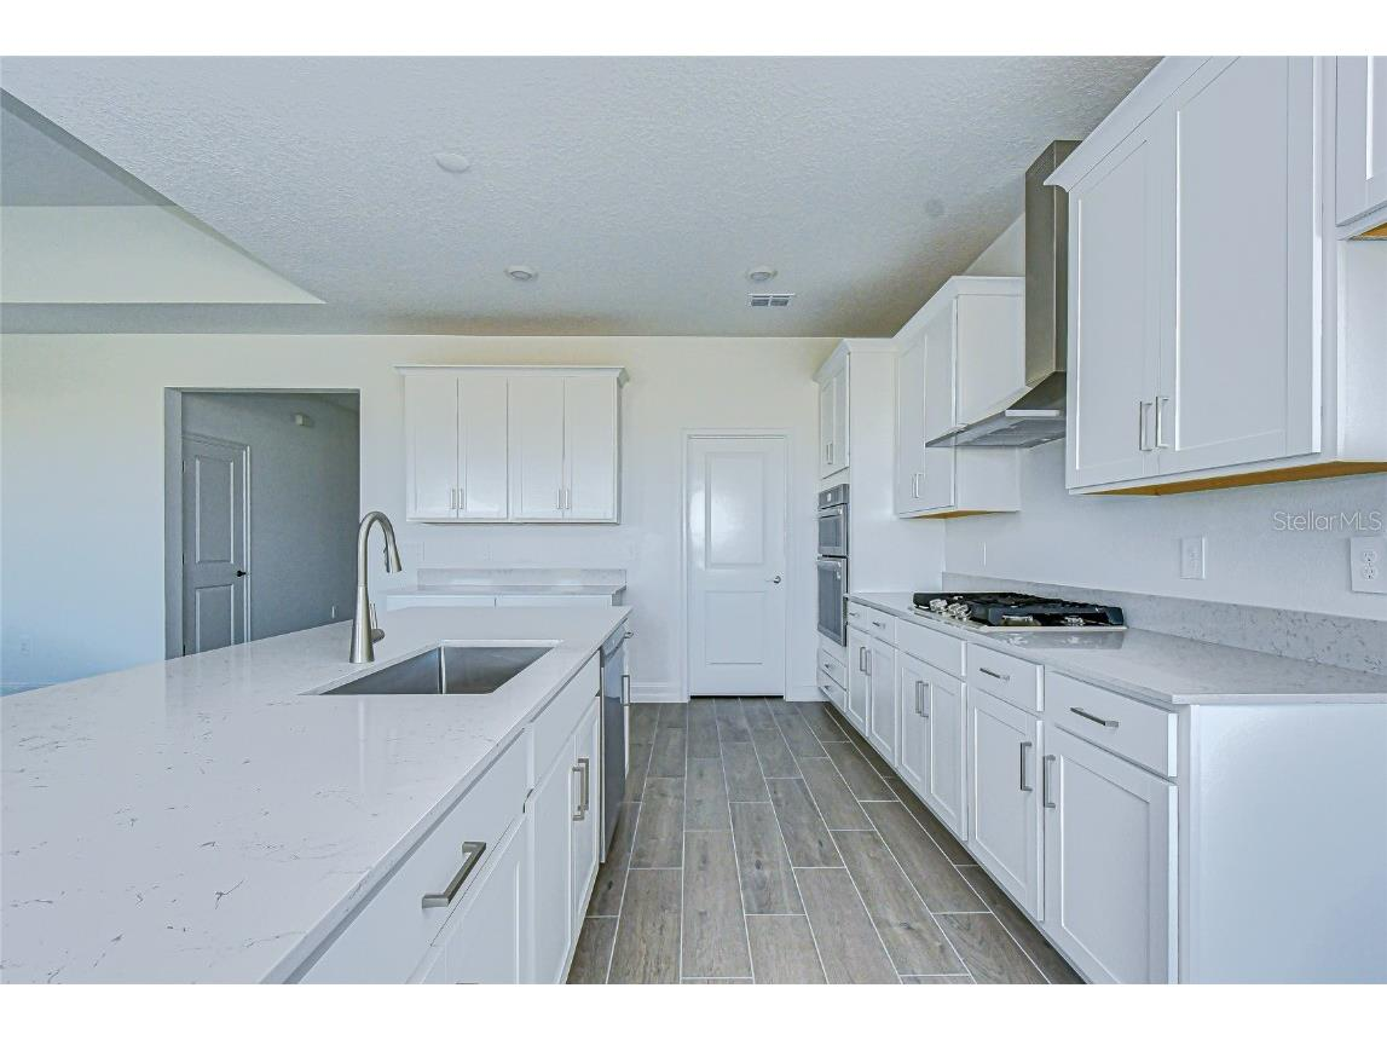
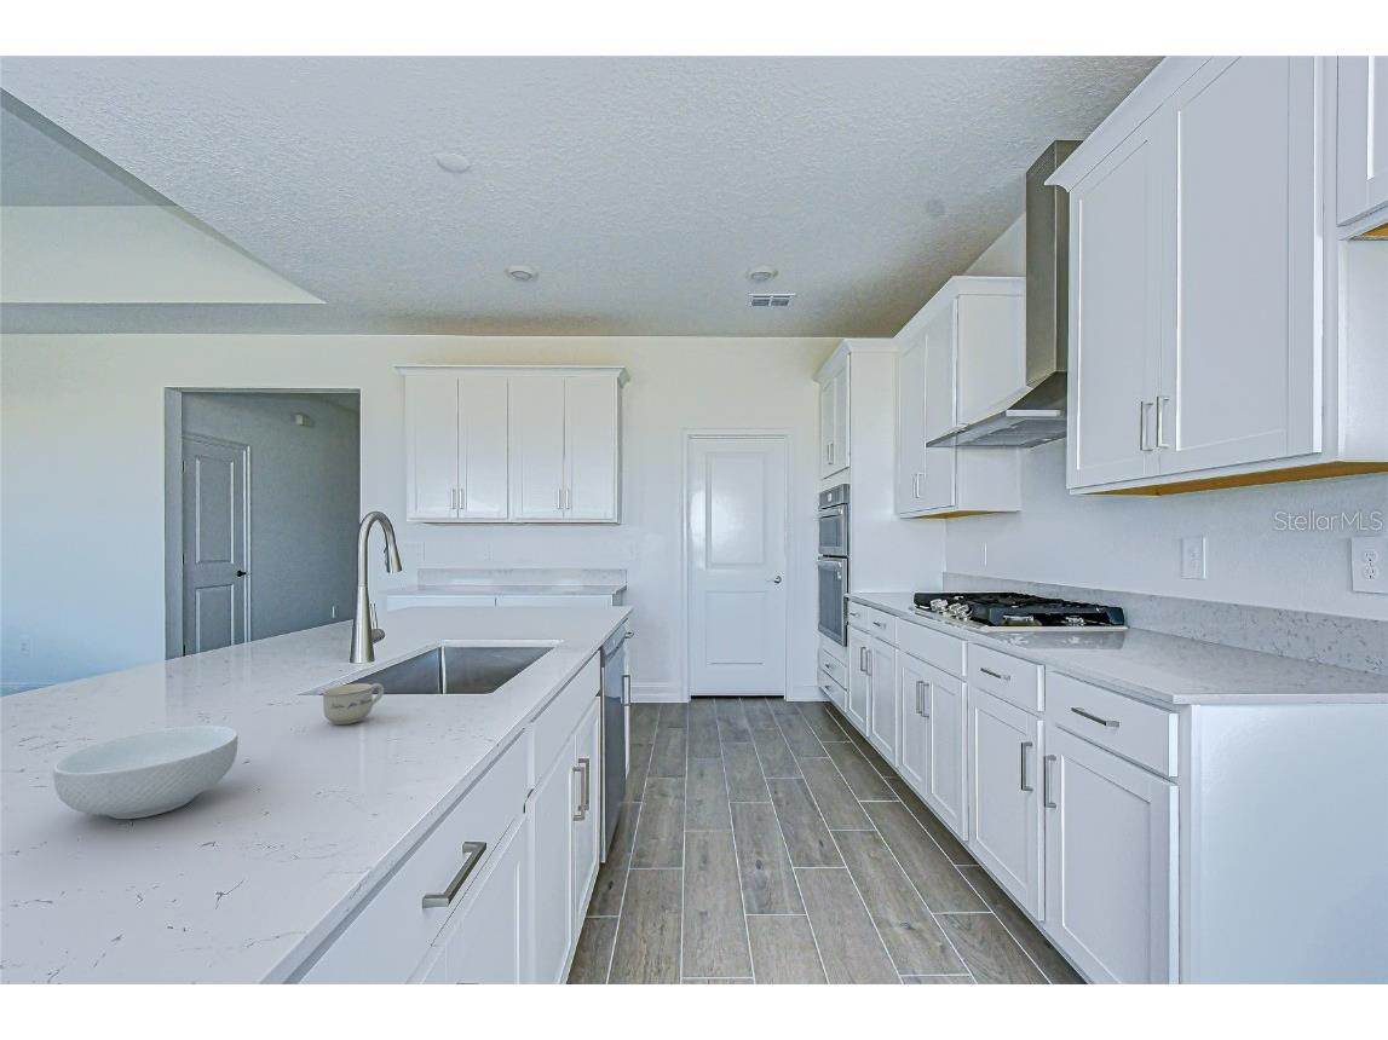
+ cereal bowl (151, 774)
+ cup (355, 703)
